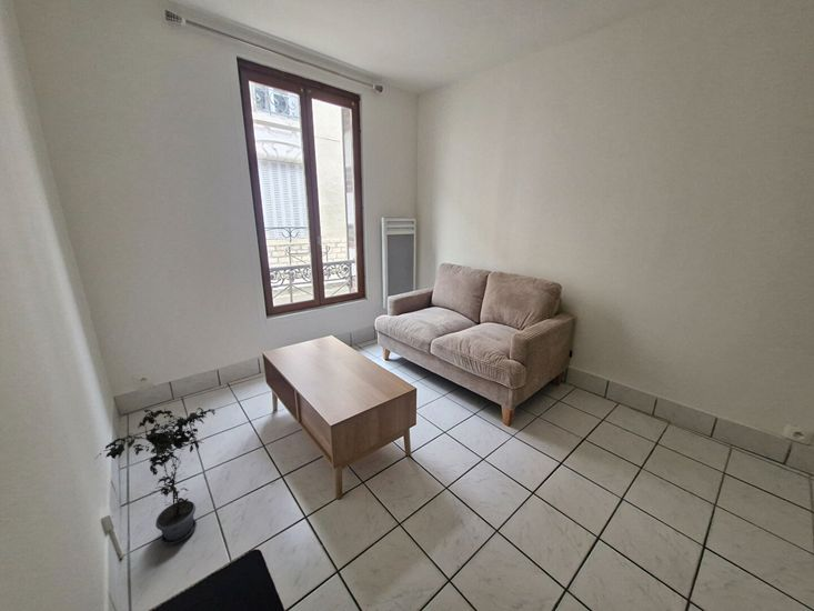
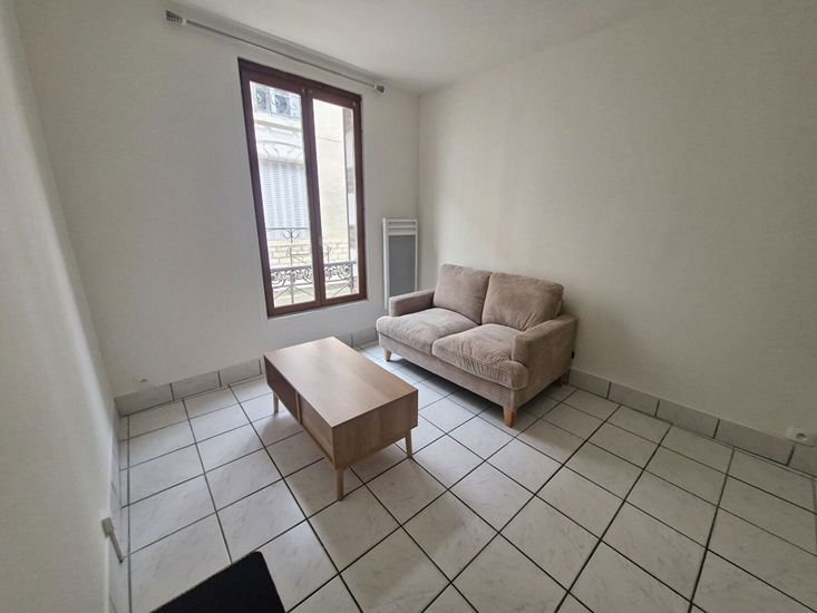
- potted plant (171, 473)
